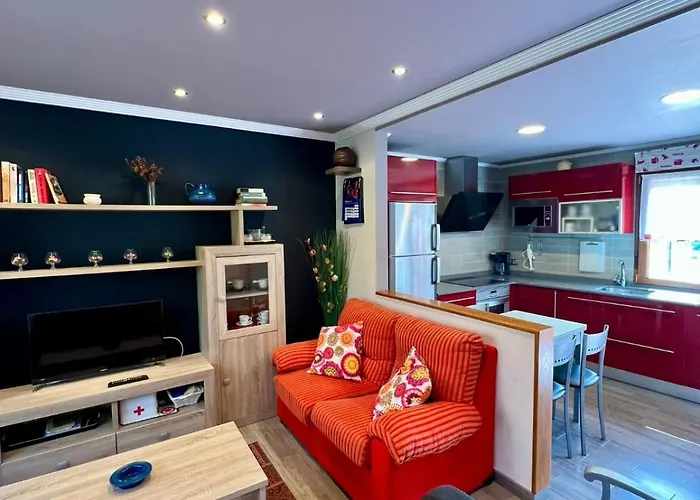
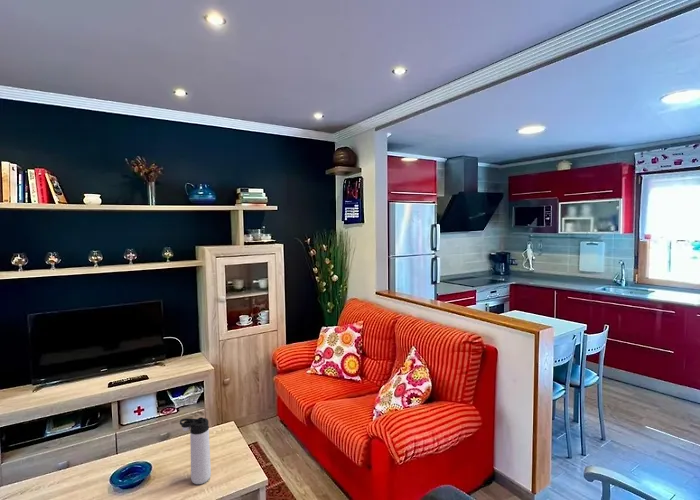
+ thermos bottle (195, 449)
